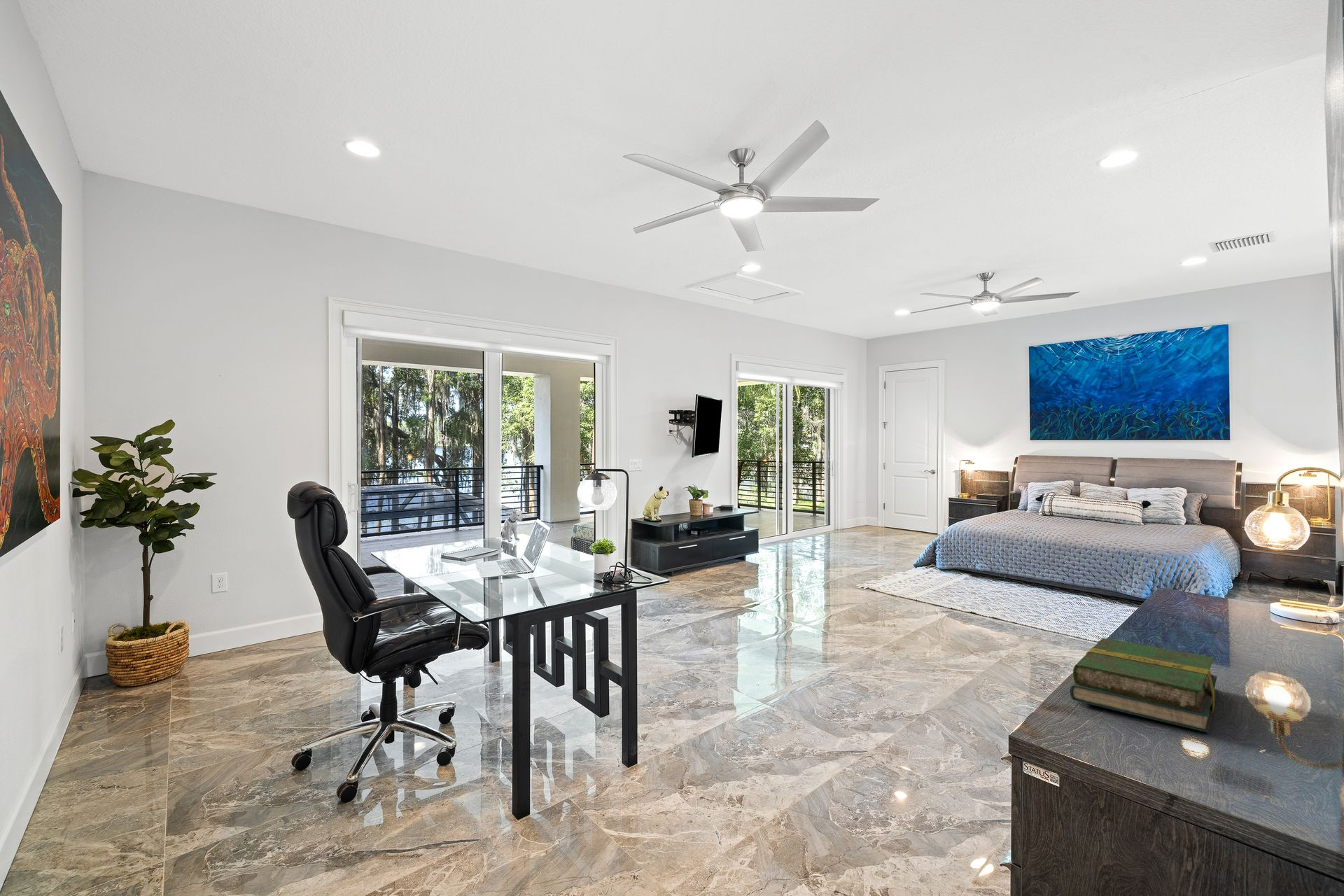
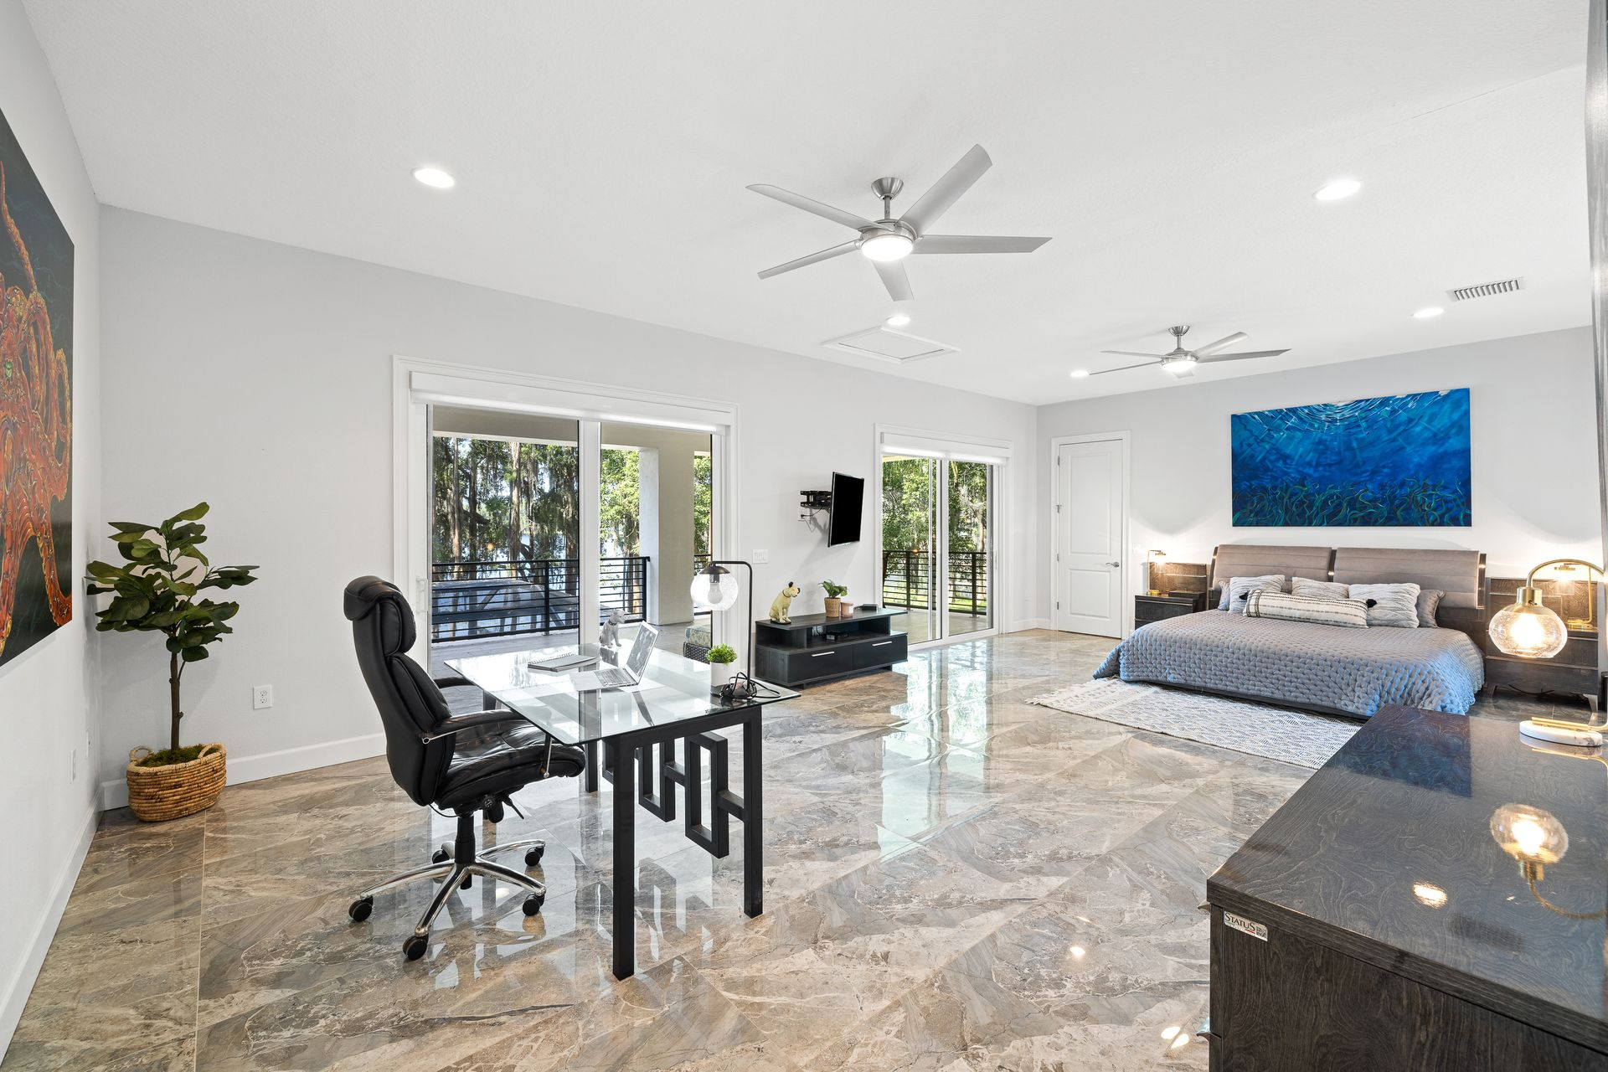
- book (1144, 678)
